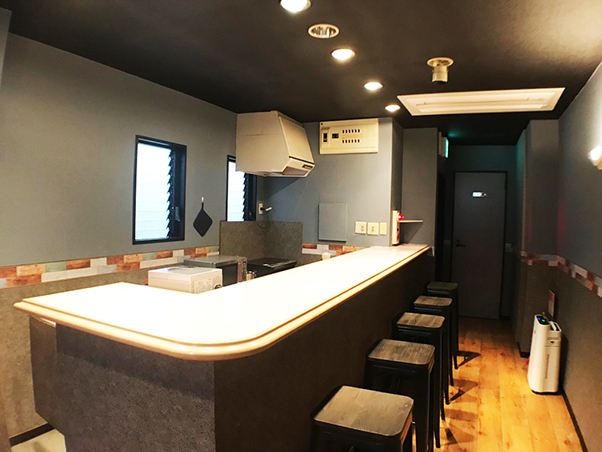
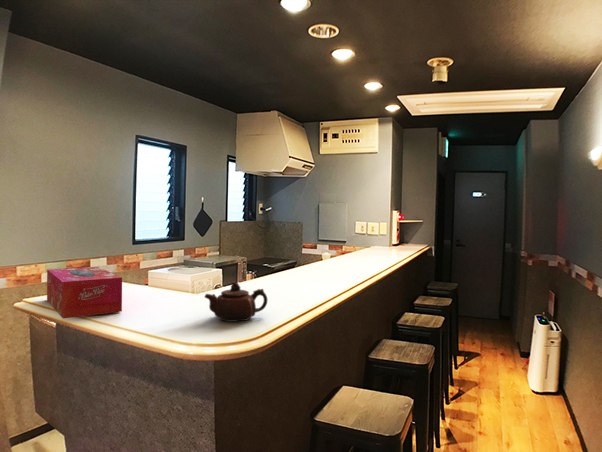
+ tissue box (82, 289)
+ teapot (236, 300)
